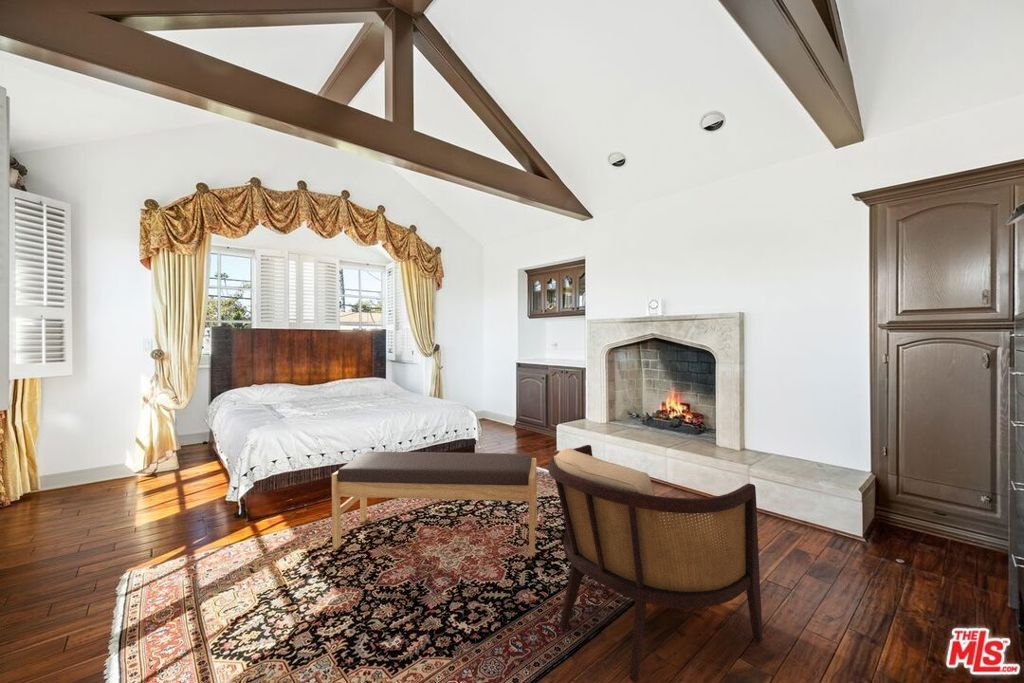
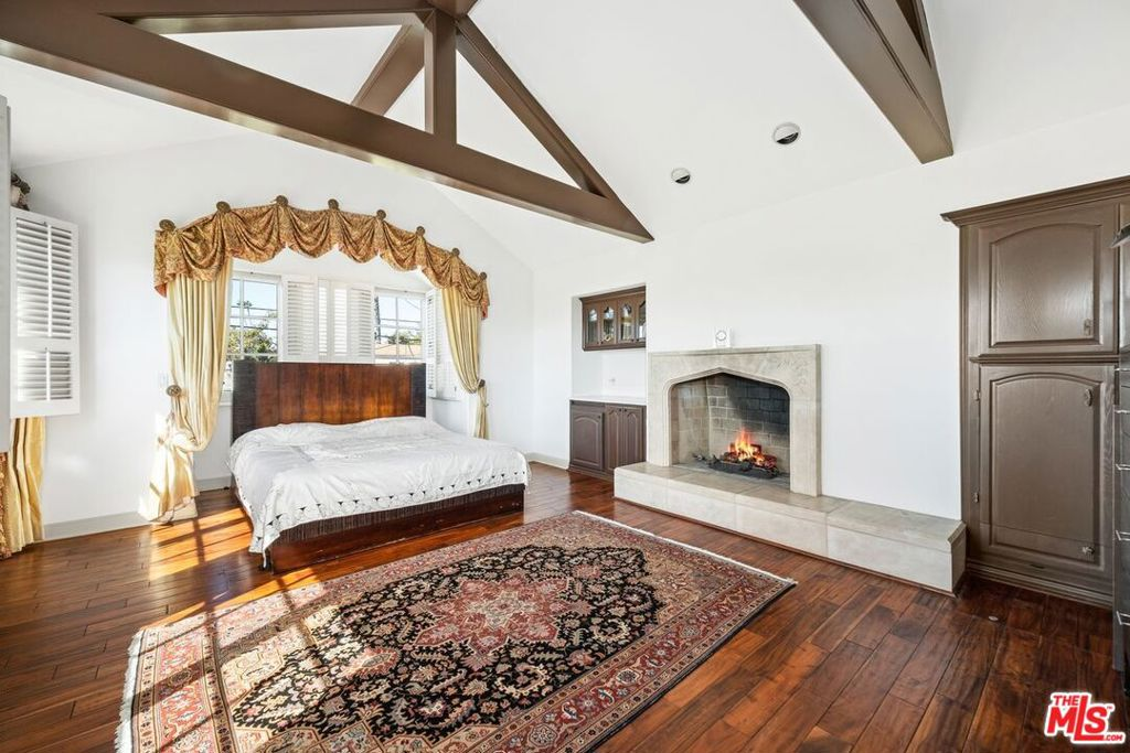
- bench (440, 498)
- armchair (638, 533)
